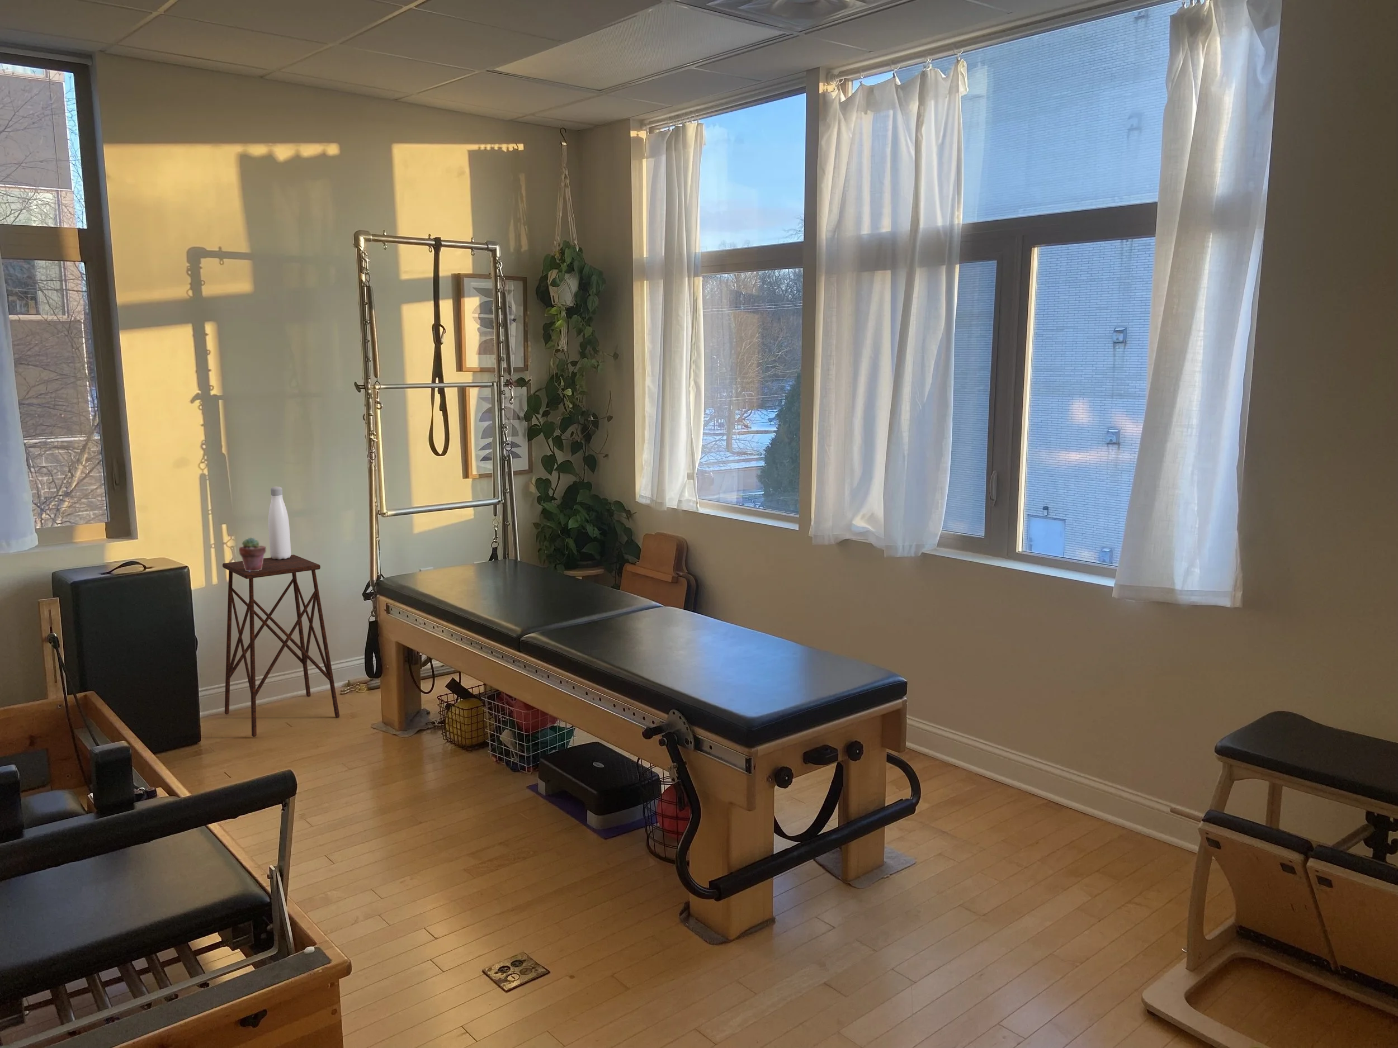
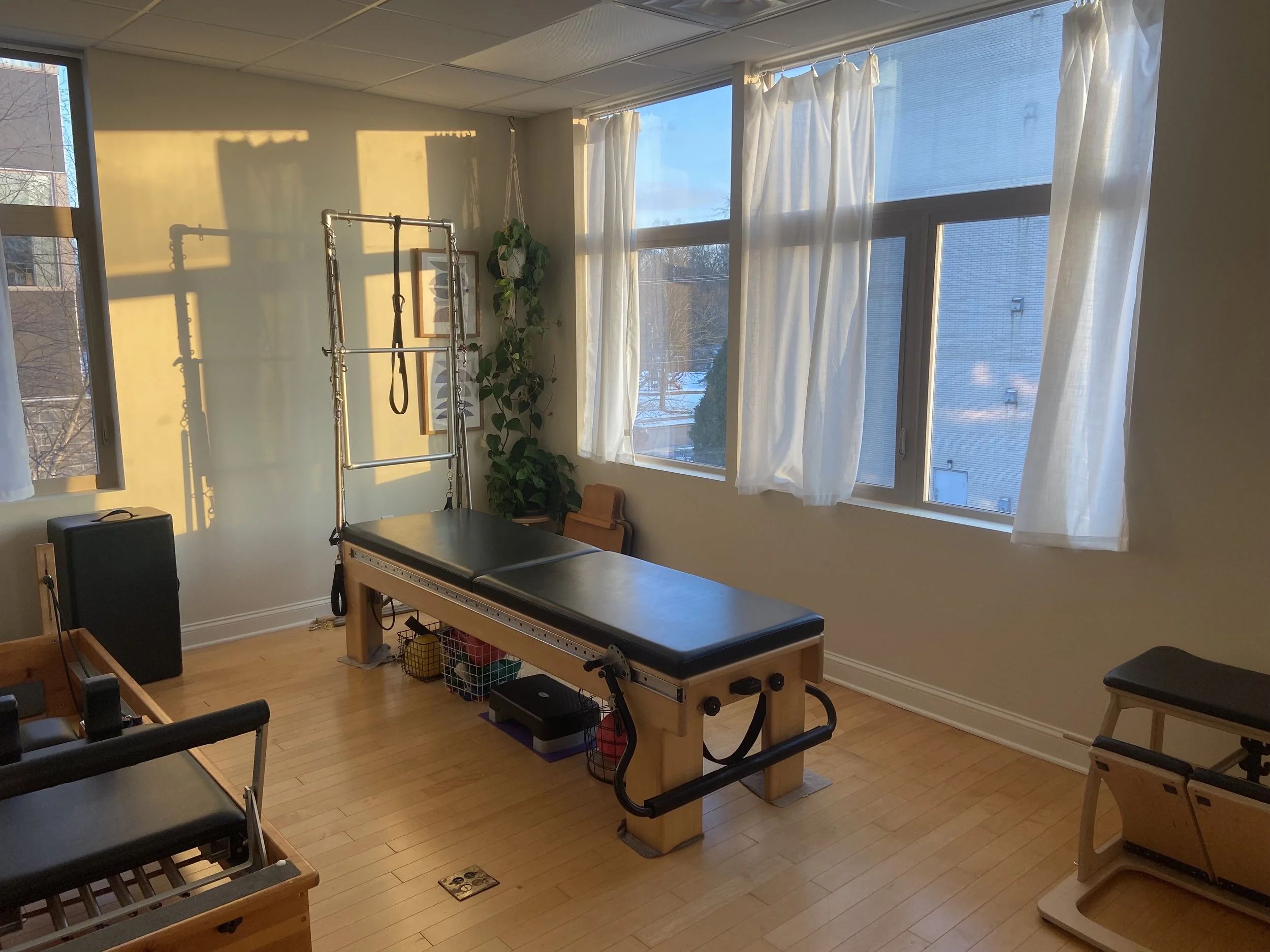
- water bottle (278, 522)
- potted succulent (252, 553)
- side table (278, 638)
